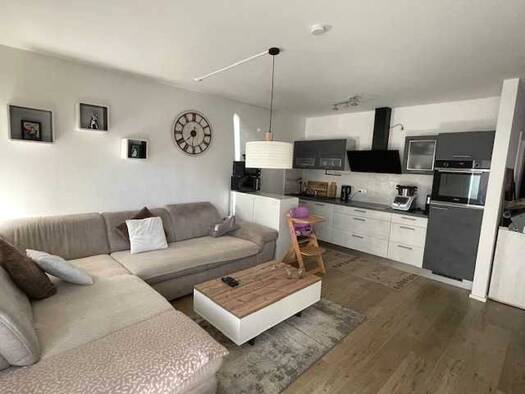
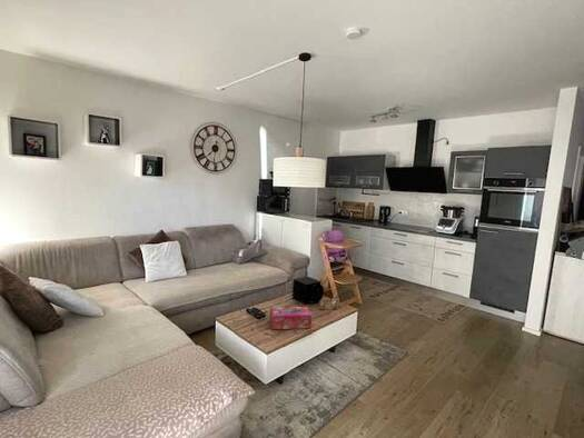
+ speaker (309, 290)
+ tissue box (289, 317)
